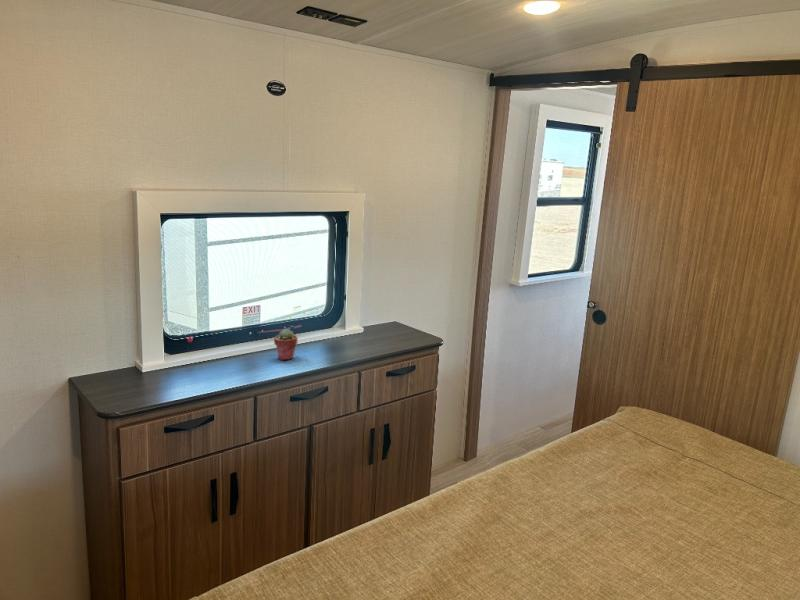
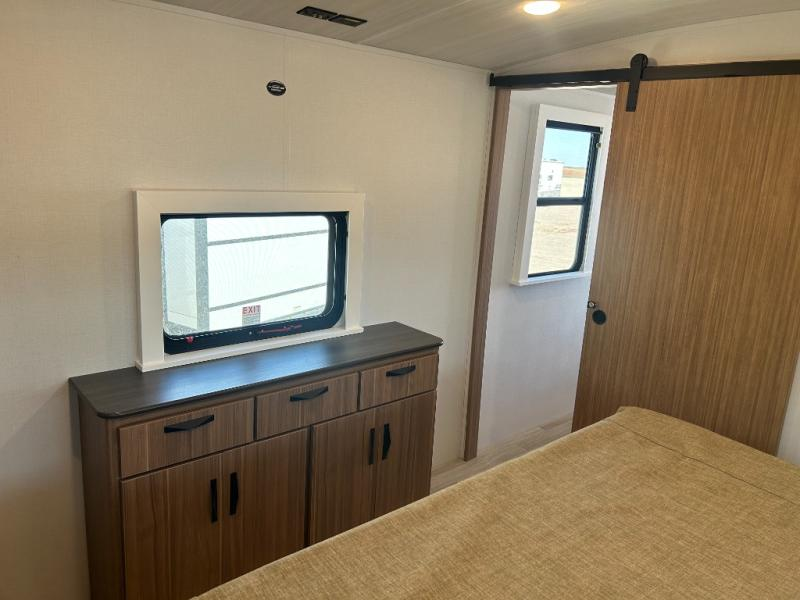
- potted succulent (285, 343)
